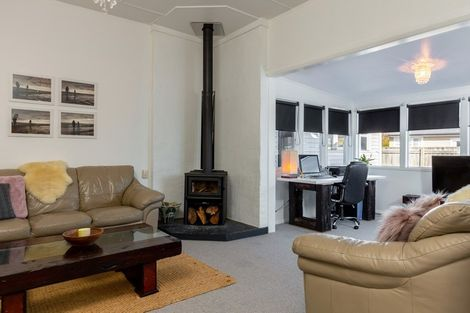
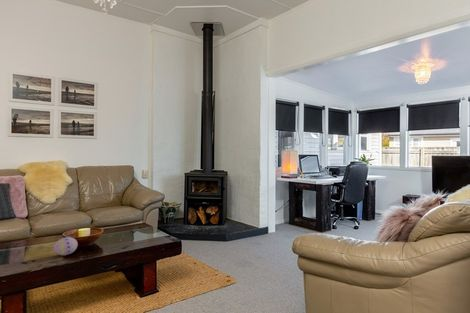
+ decorative egg (65, 246)
